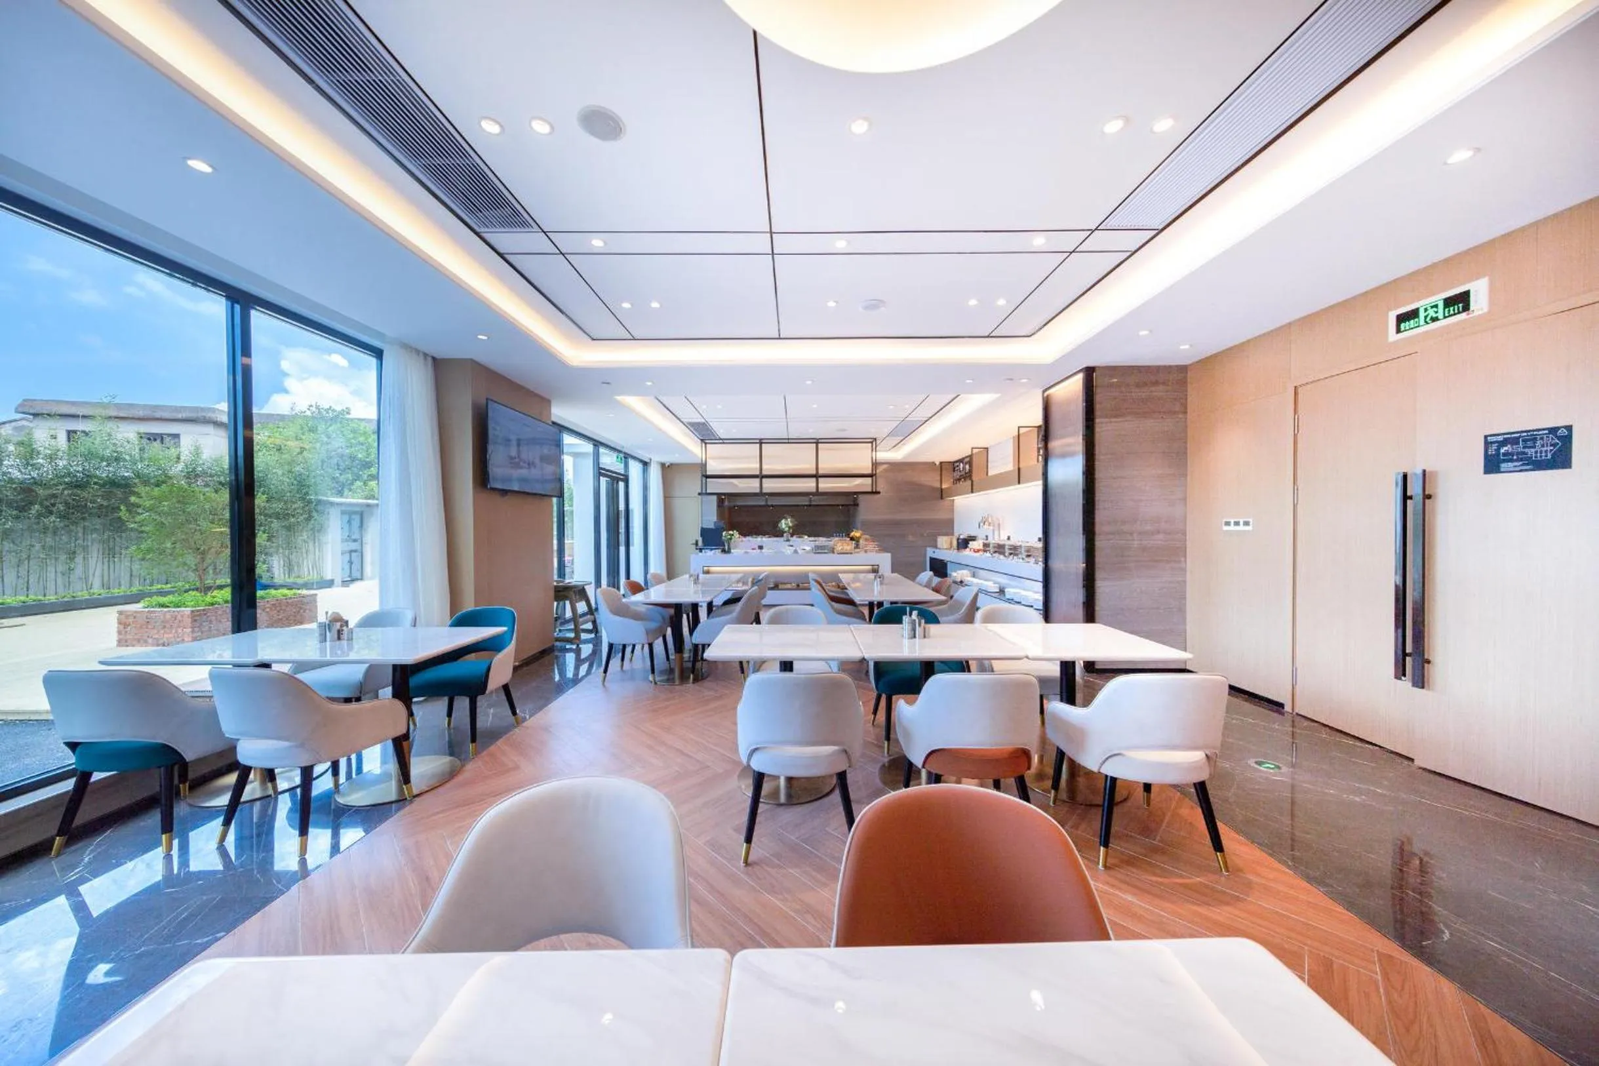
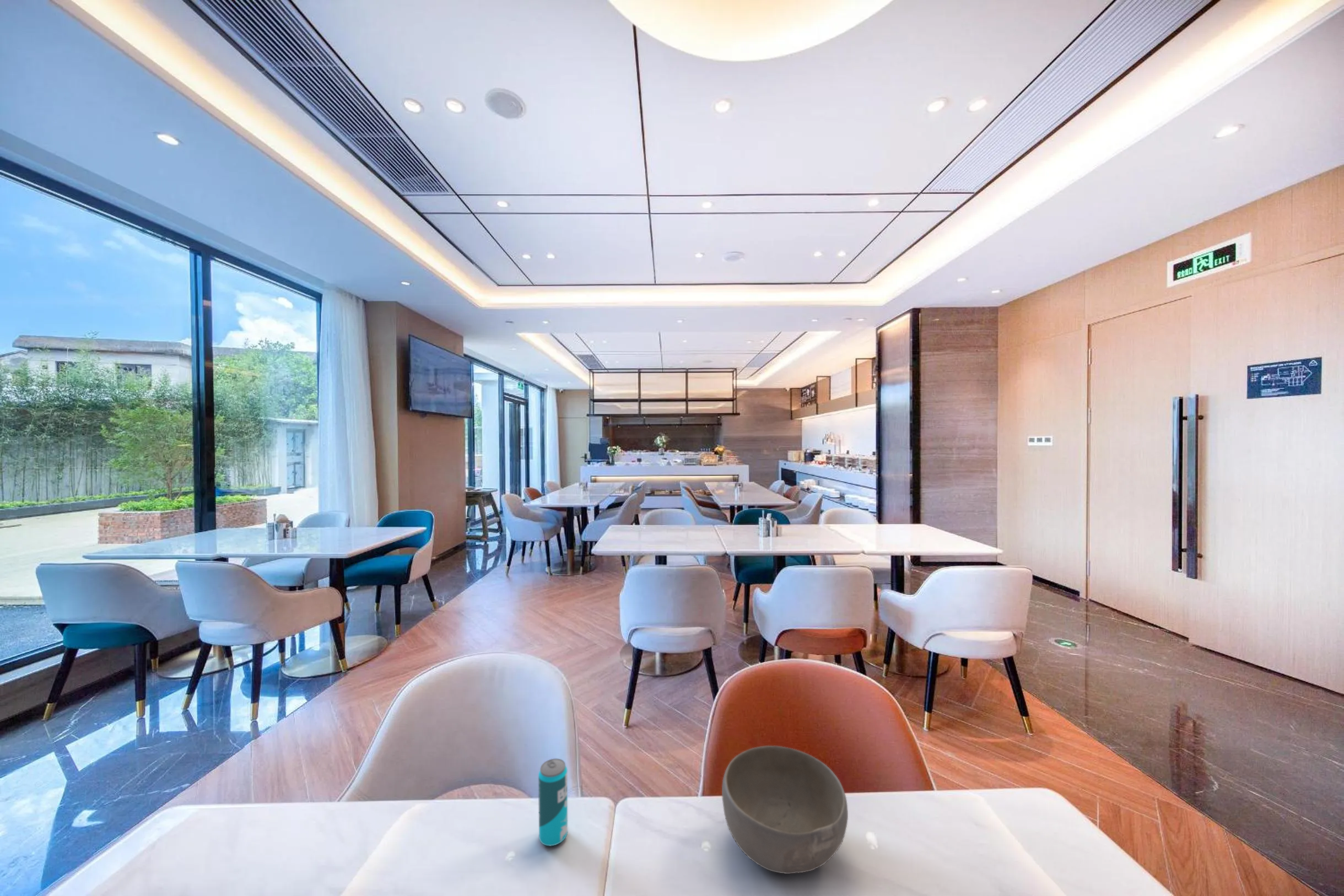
+ bowl (783, 814)
+ beverage can (553, 801)
